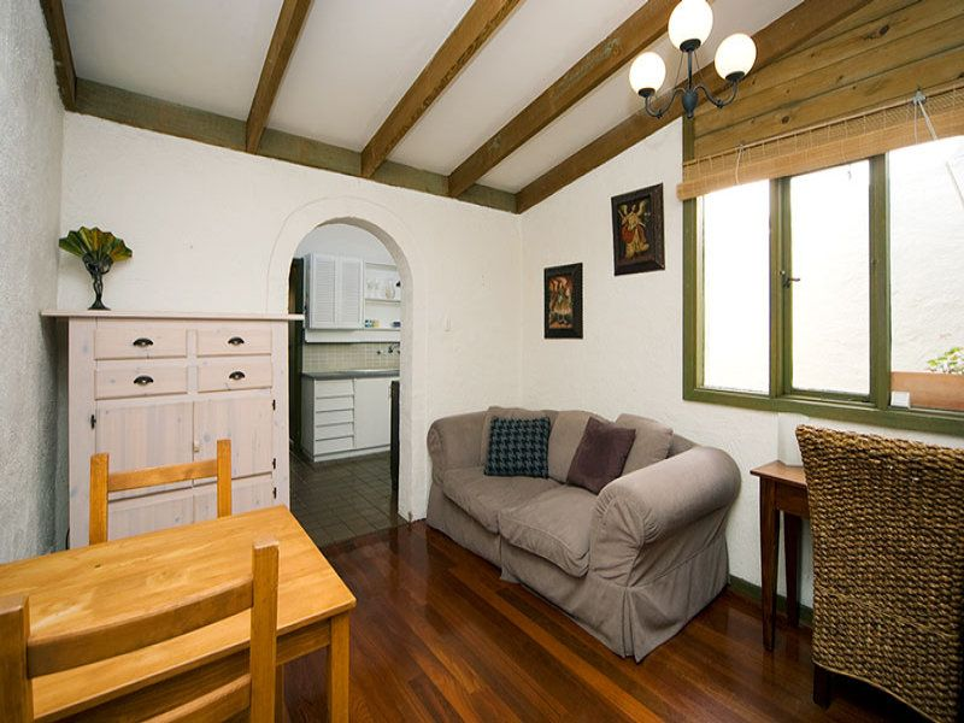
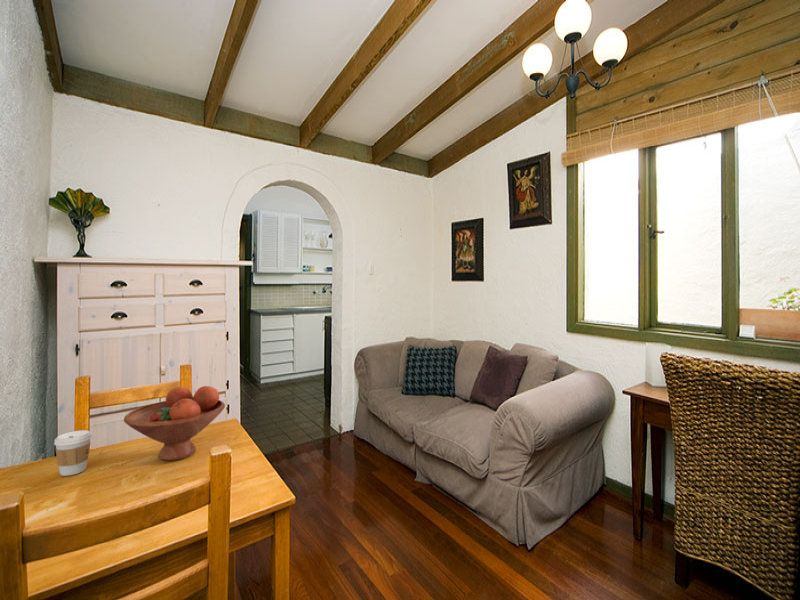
+ fruit bowl (177, 423)
+ coffee cup (73, 452)
